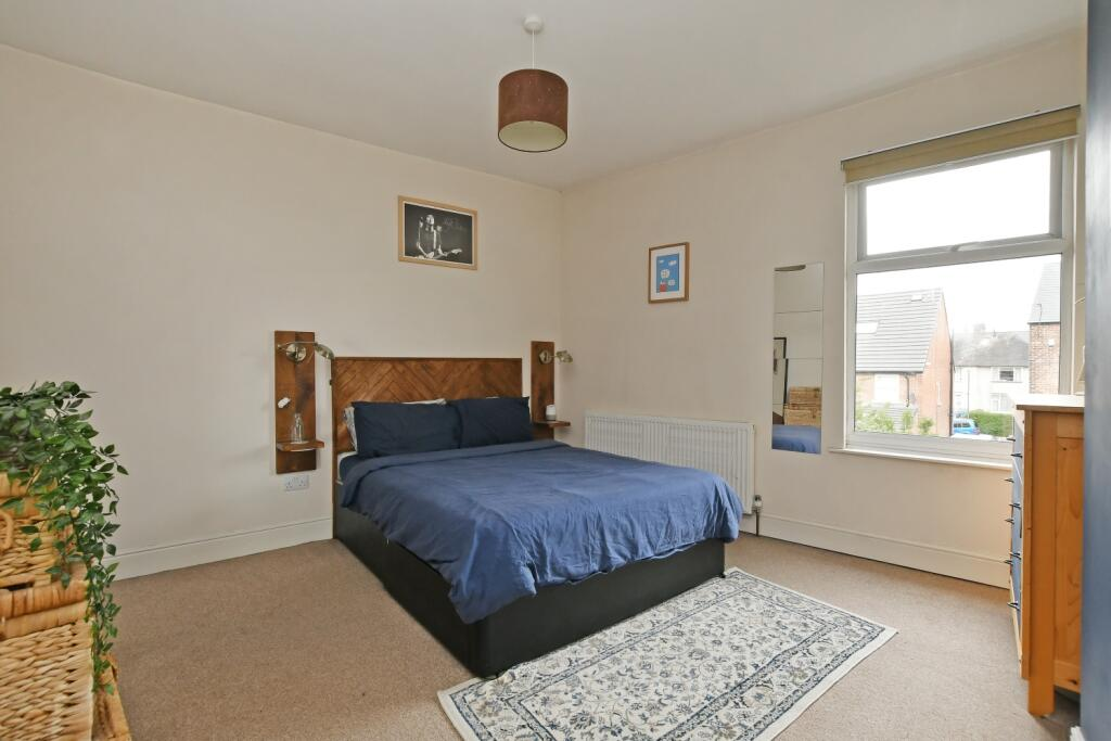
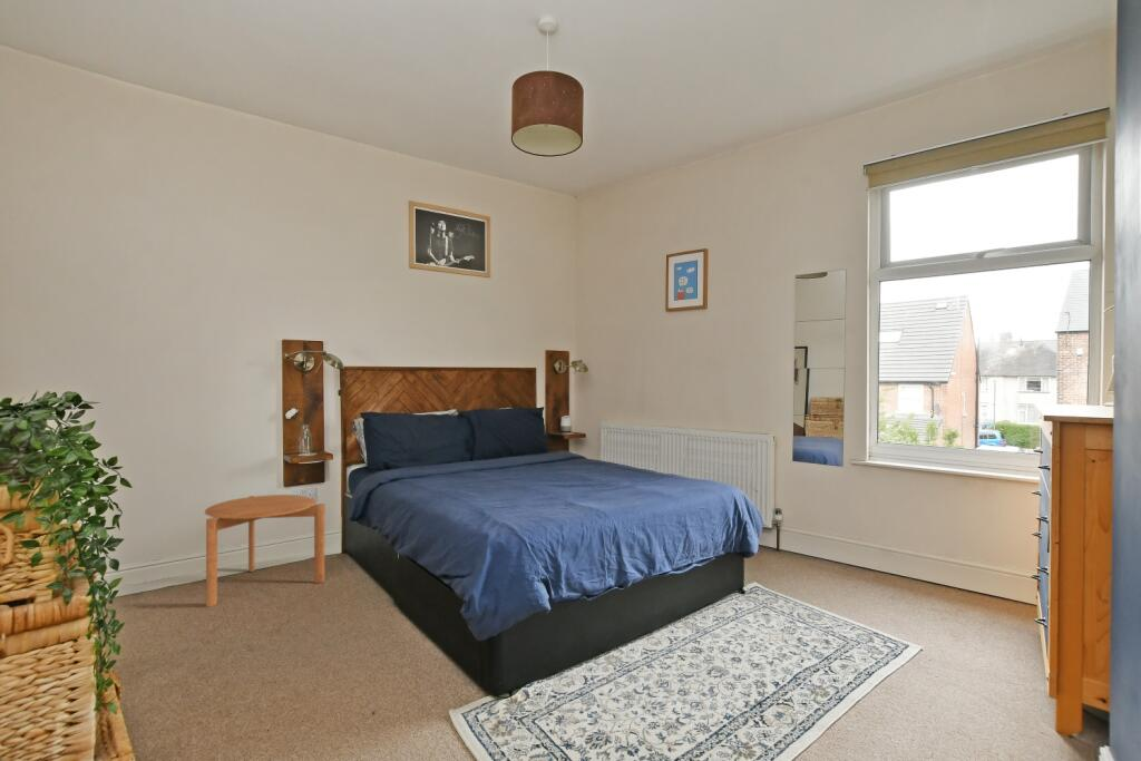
+ side table (253, 543)
